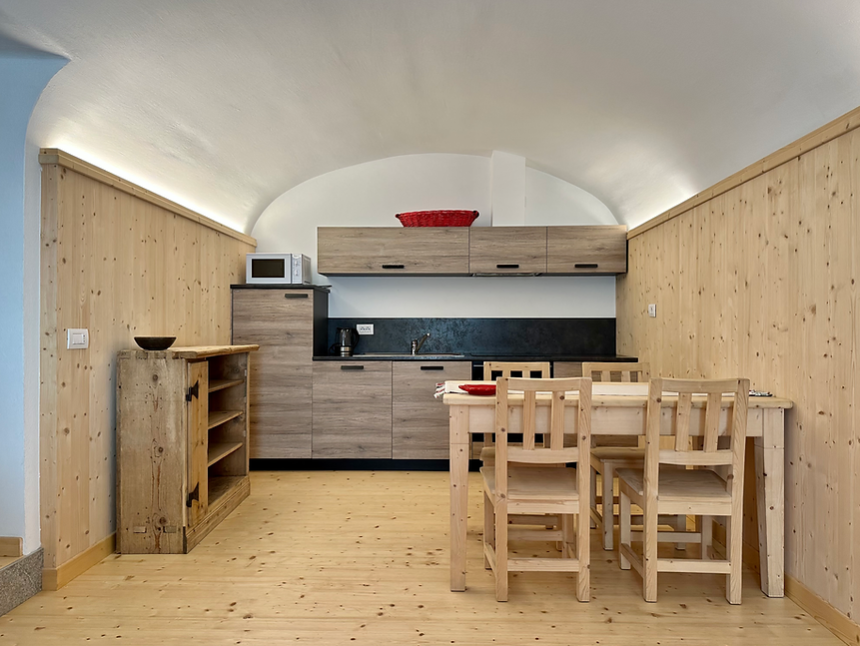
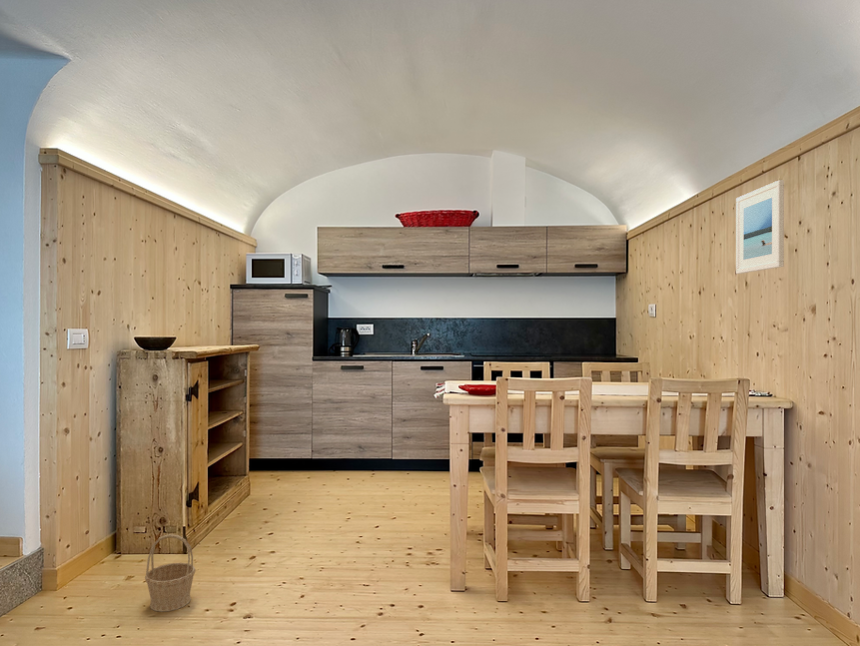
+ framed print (758, 230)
+ basket (170, 568)
